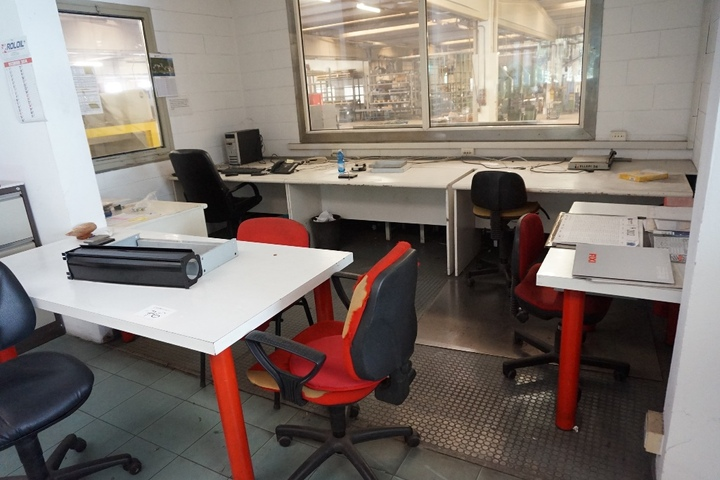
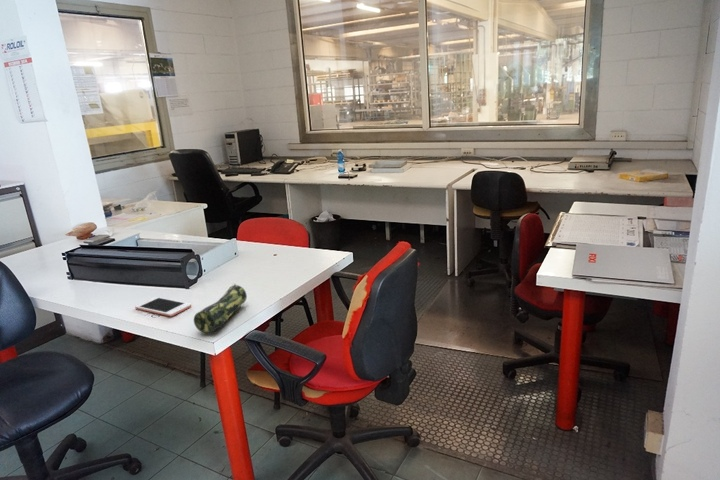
+ pencil case (222, 307)
+ cell phone (163, 306)
